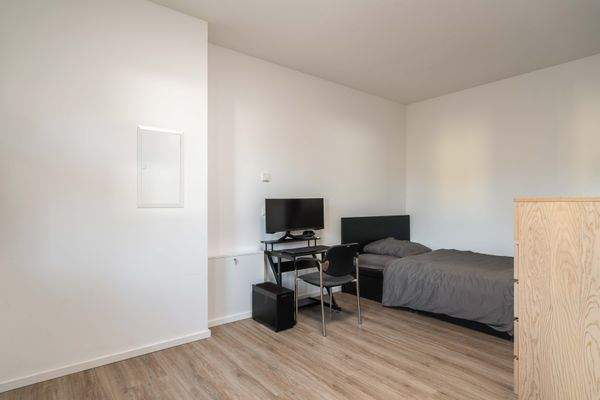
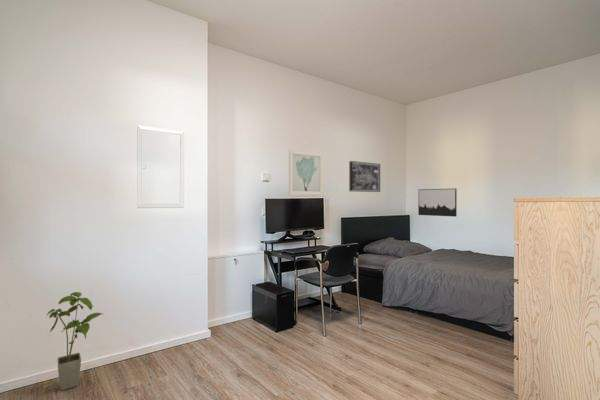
+ wall art (306, 173)
+ house plant (76, 337)
+ wall art (365, 177)
+ wall art (436, 202)
